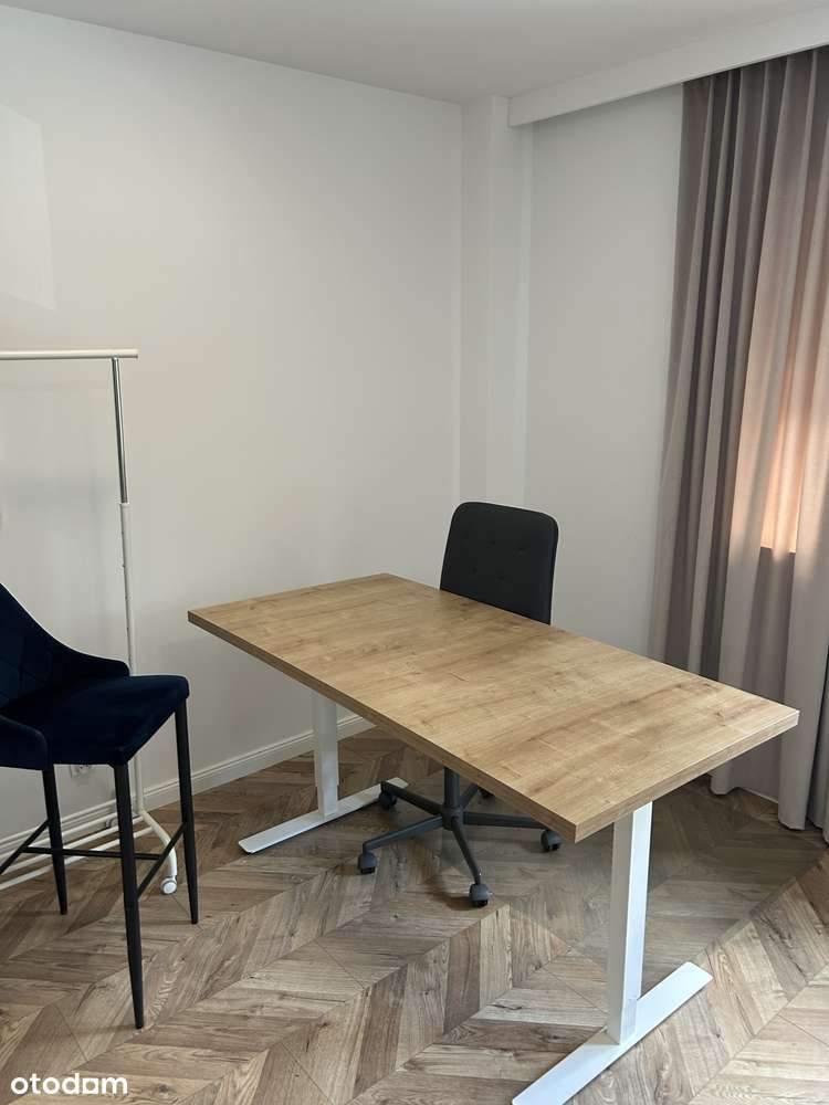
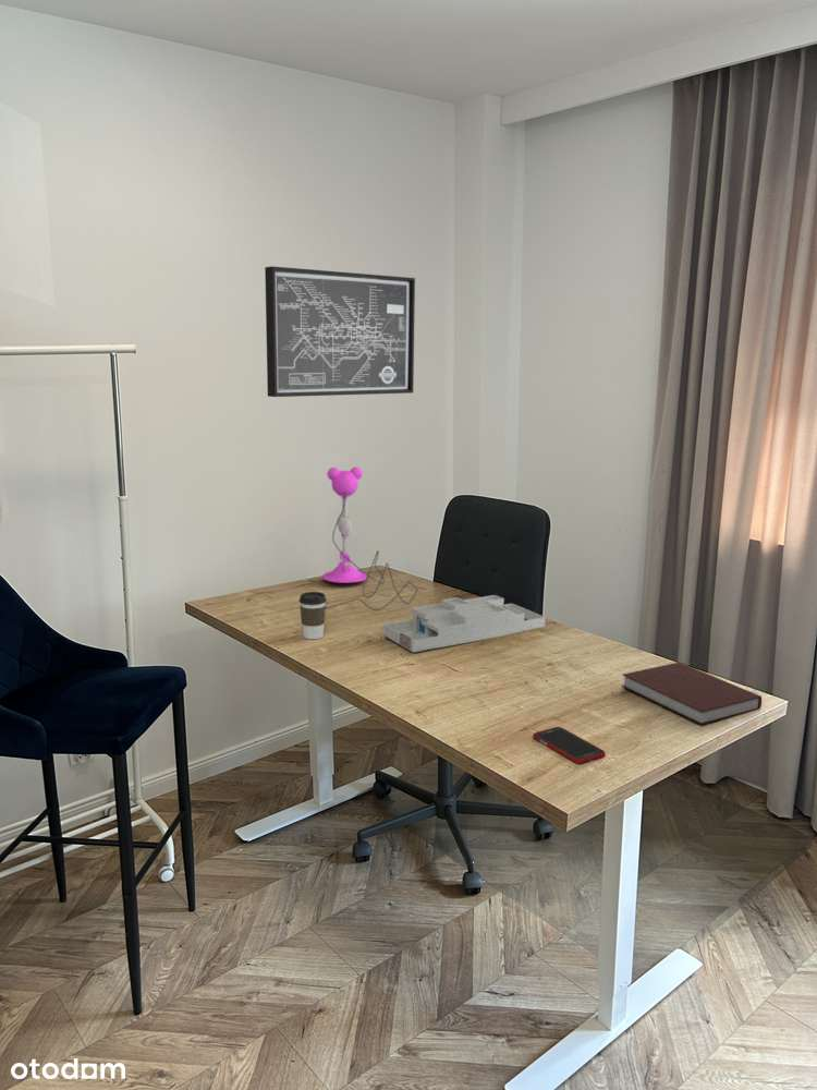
+ desk organizer (465, 617)
+ wall art (344, 334)
+ notebook (690, 691)
+ cell phone (568, 744)
+ coffee cup (313, 615)
+ desk lamp (350, 533)
